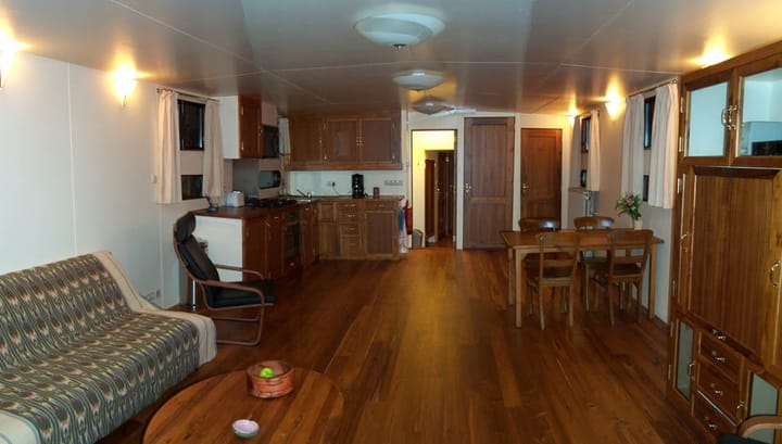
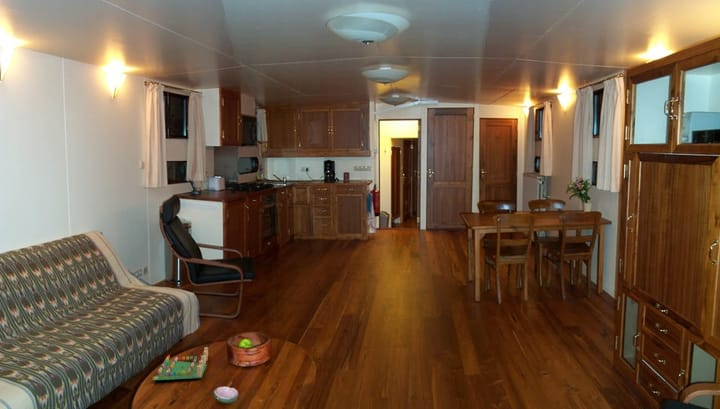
+ board game (183, 362)
